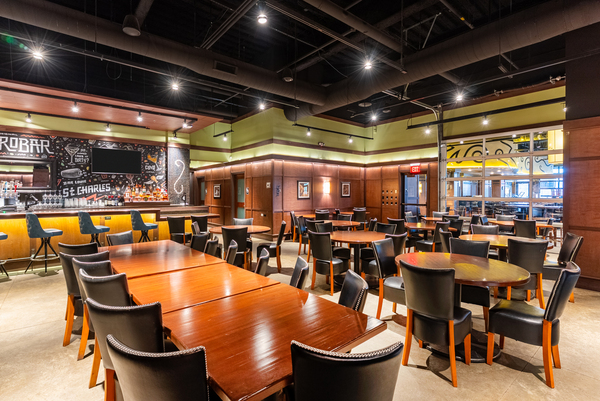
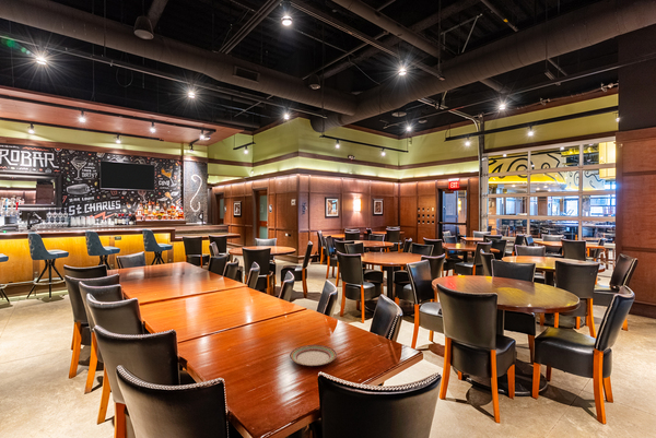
+ plate (313, 356)
